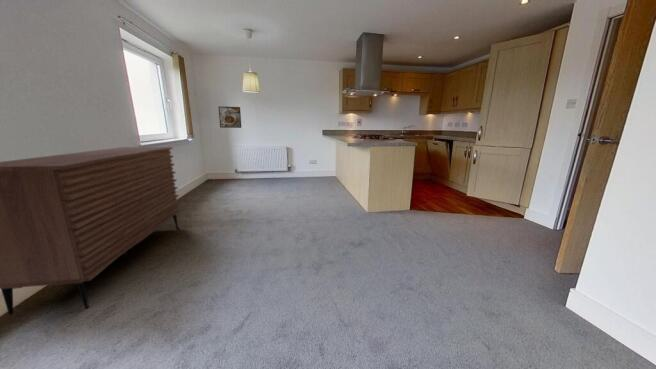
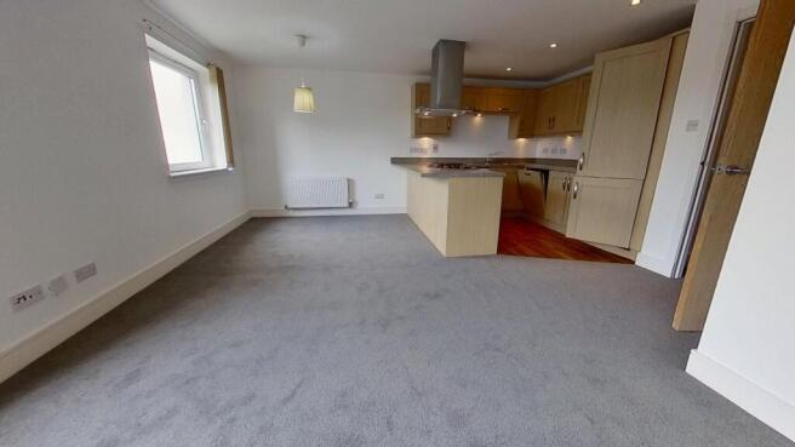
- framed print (230, 117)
- sideboard (112, 208)
